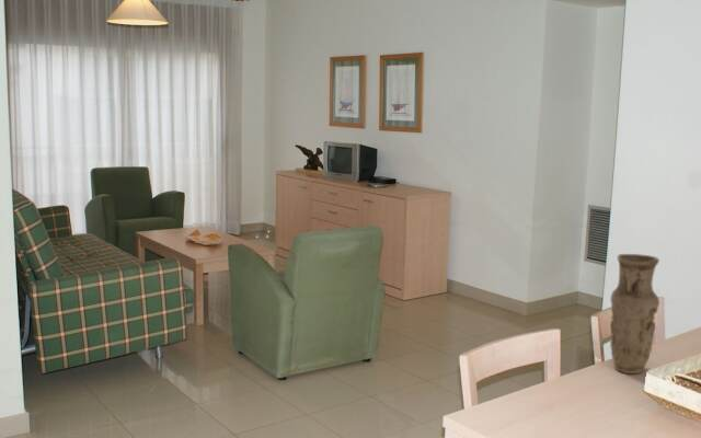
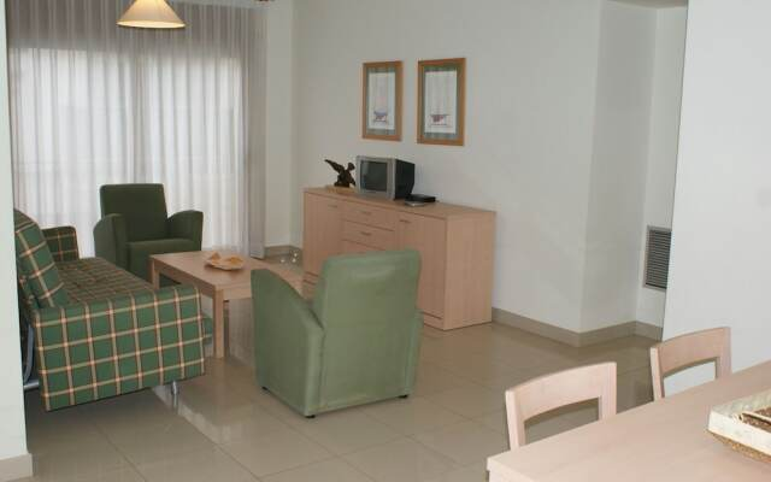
- vase (633, 313)
